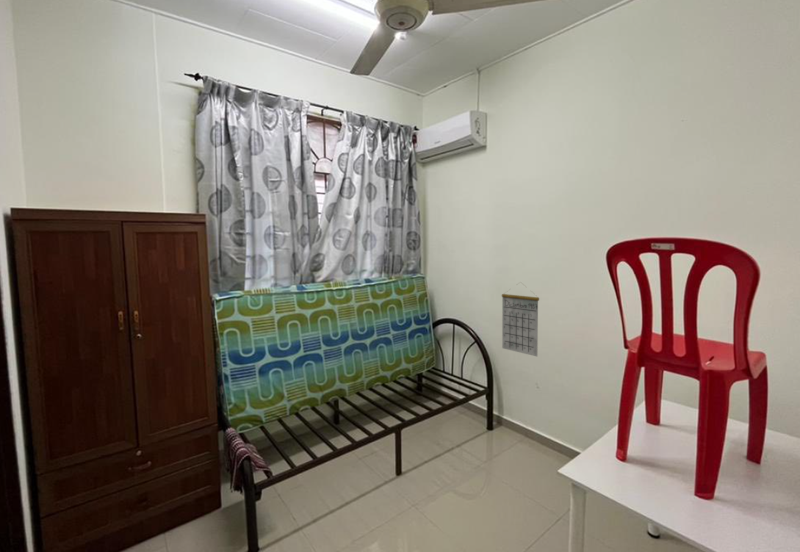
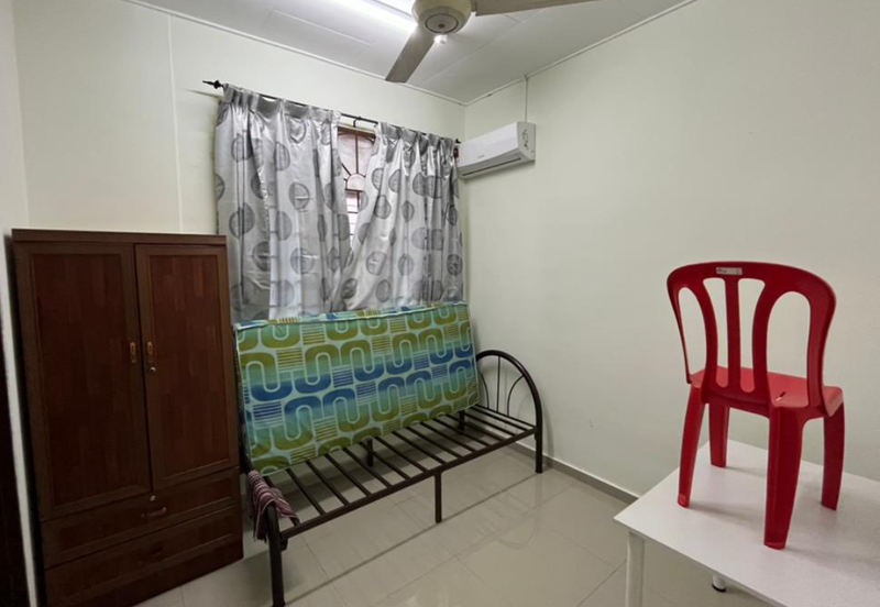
- calendar (519, 317)
